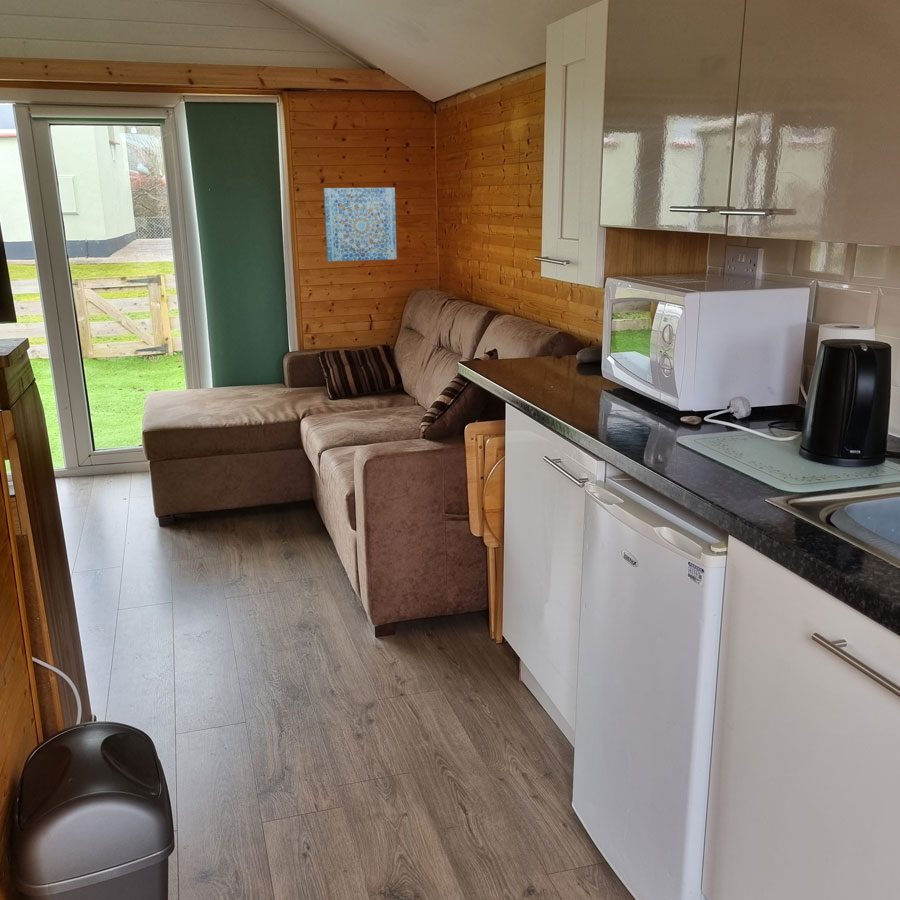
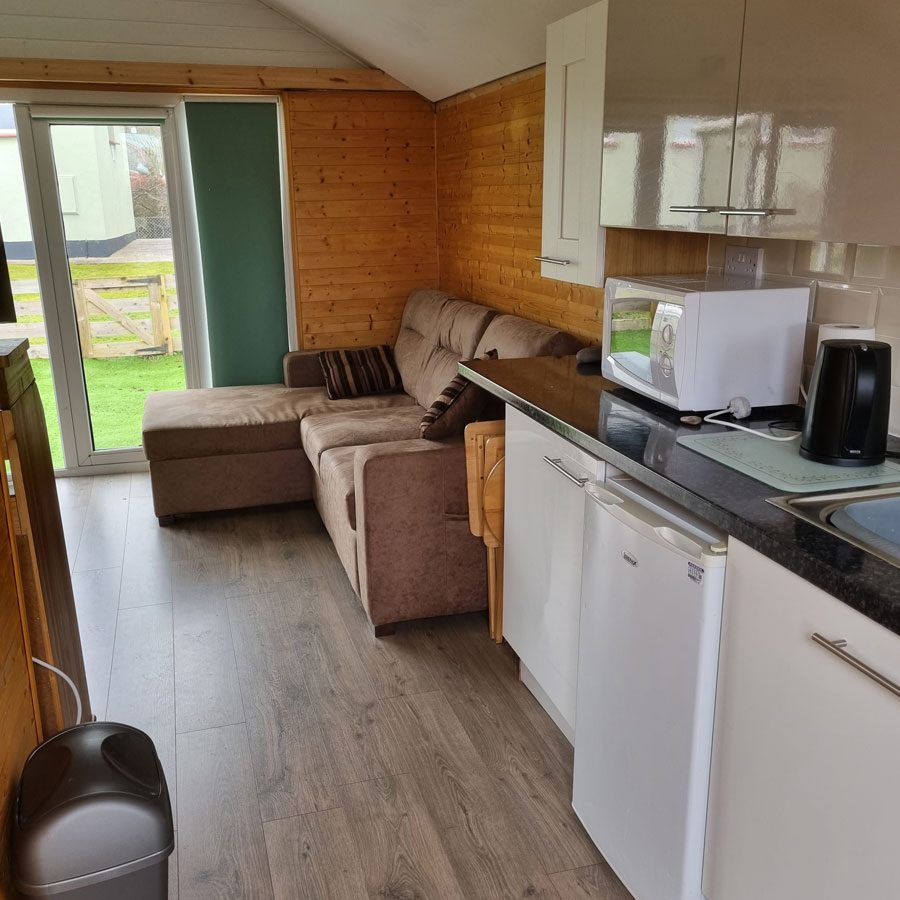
- wall art (360, 224)
